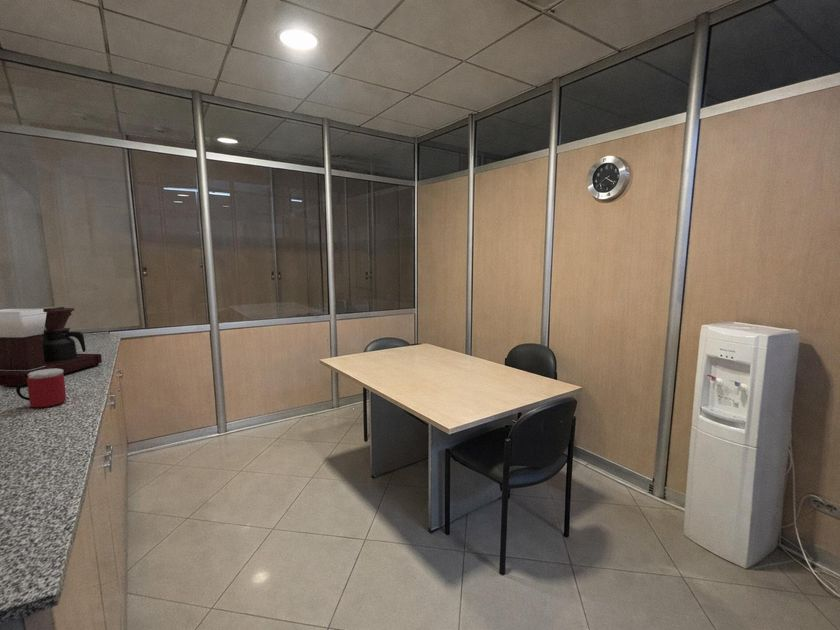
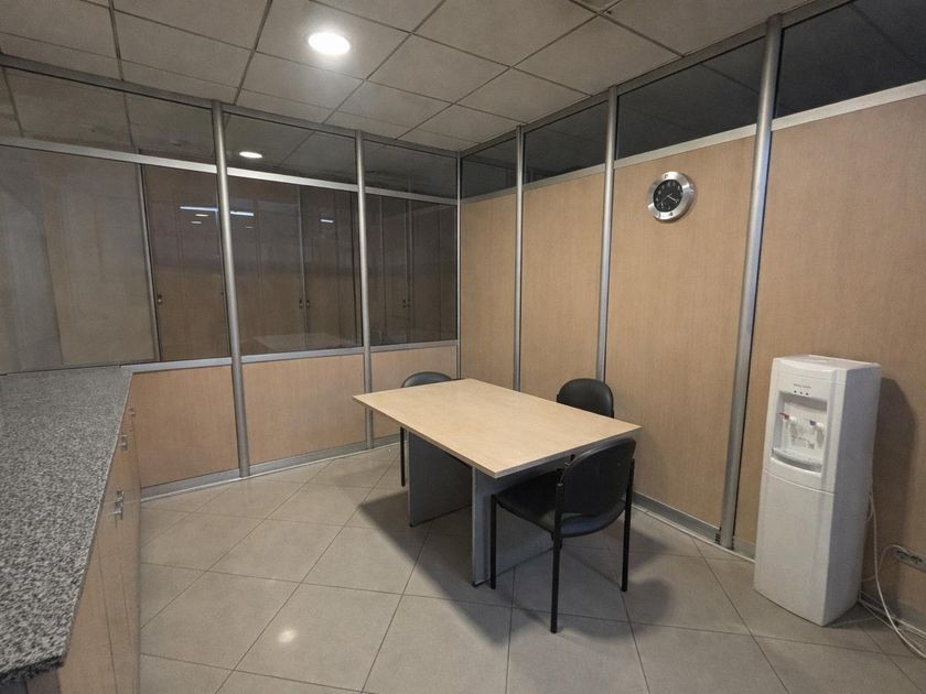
- coffee maker (43, 341)
- mug (41, 387)
